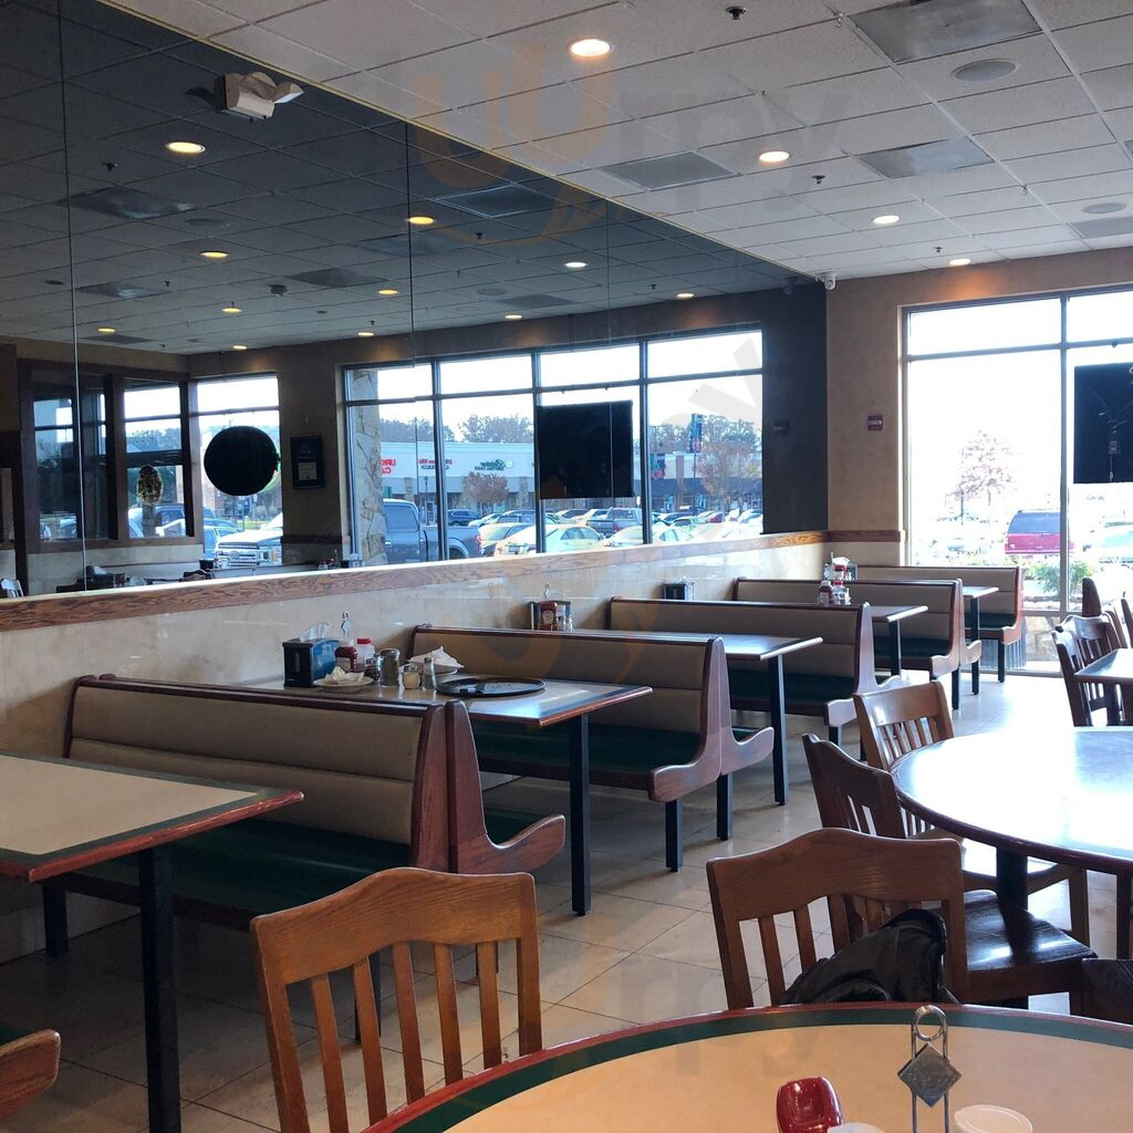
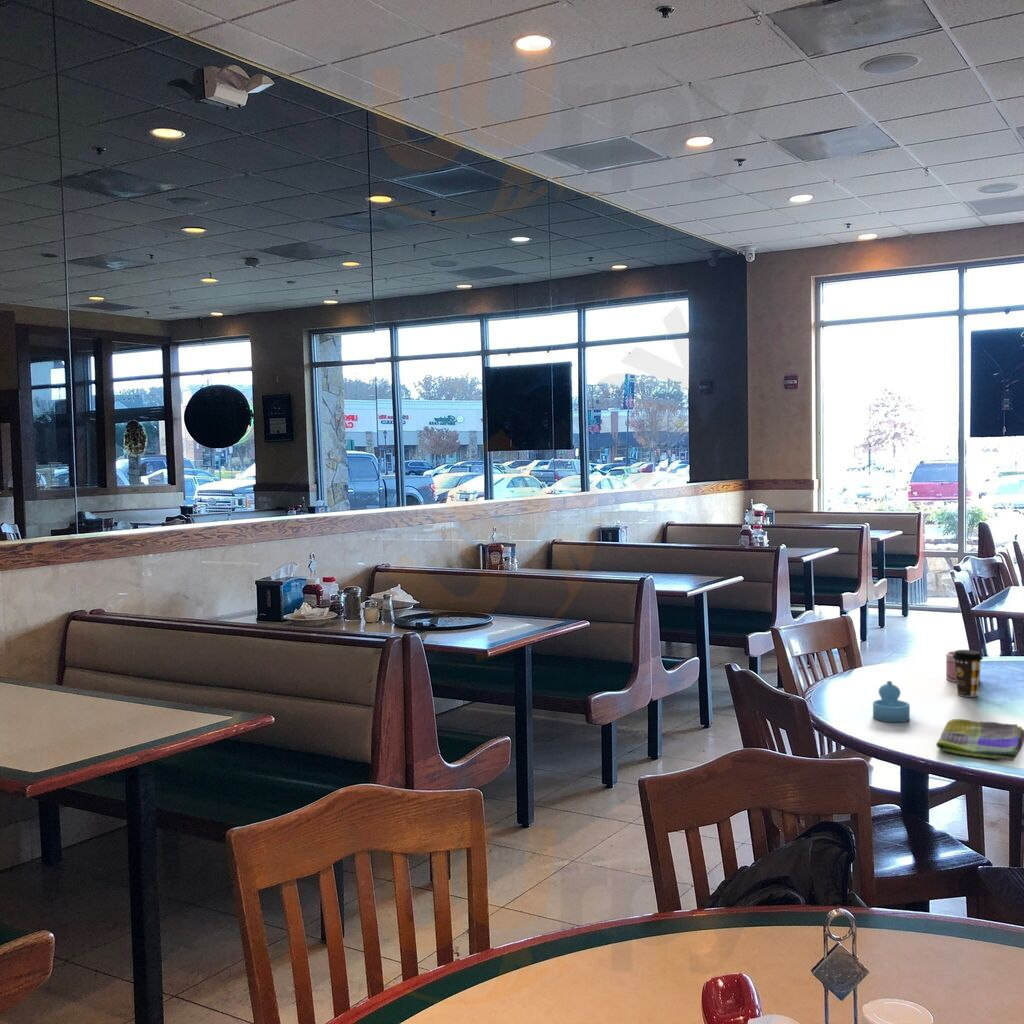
+ sugar dispenser (890, 700)
+ dish towel (980, 737)
+ mug (954, 665)
+ coffee cup (967, 673)
